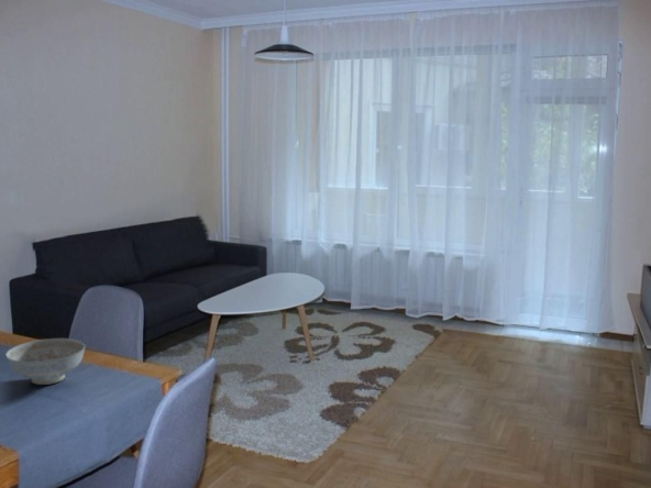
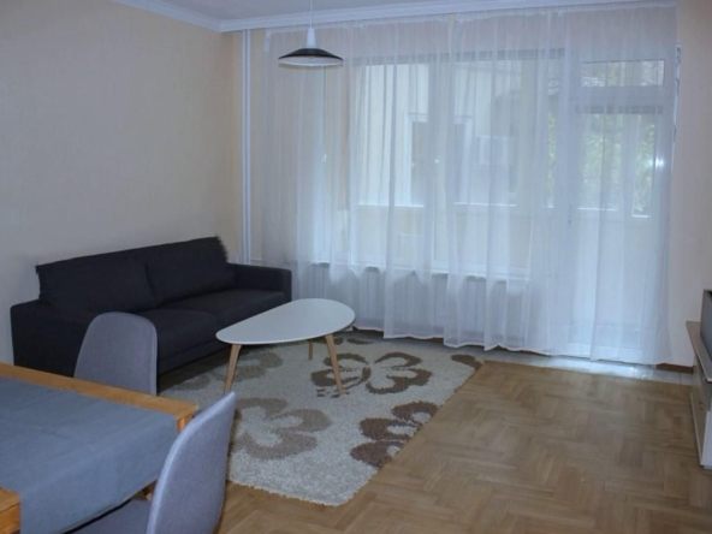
- decorative bowl (46, 364)
